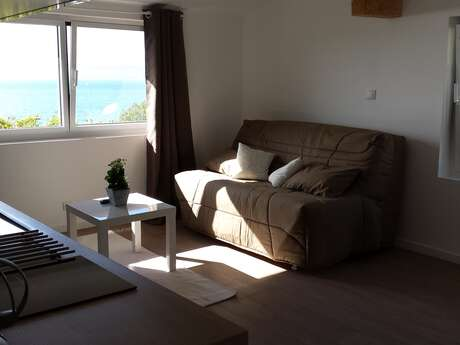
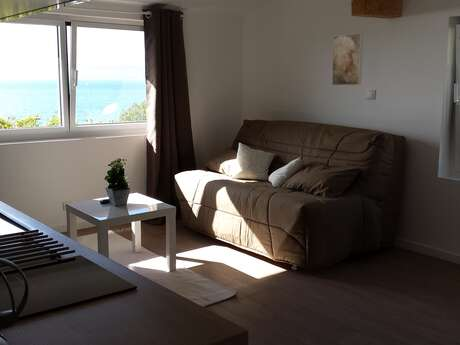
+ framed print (347, 60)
